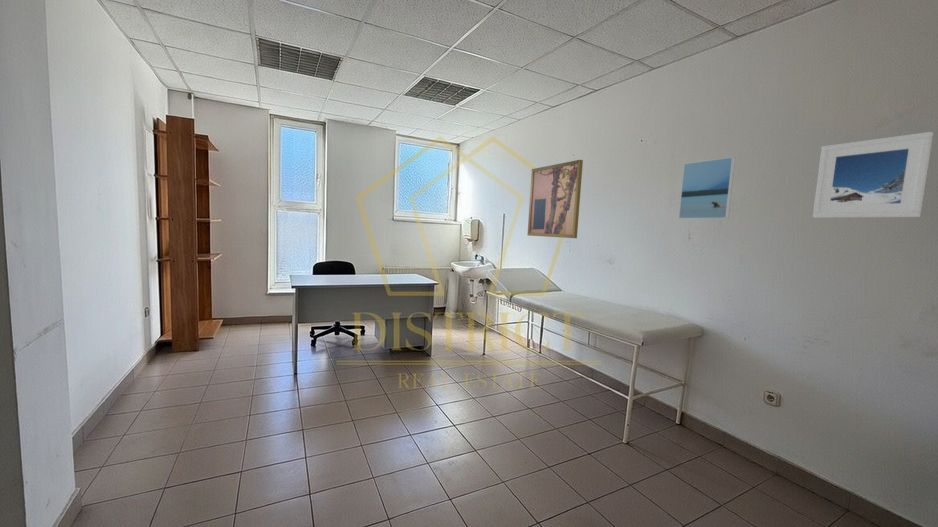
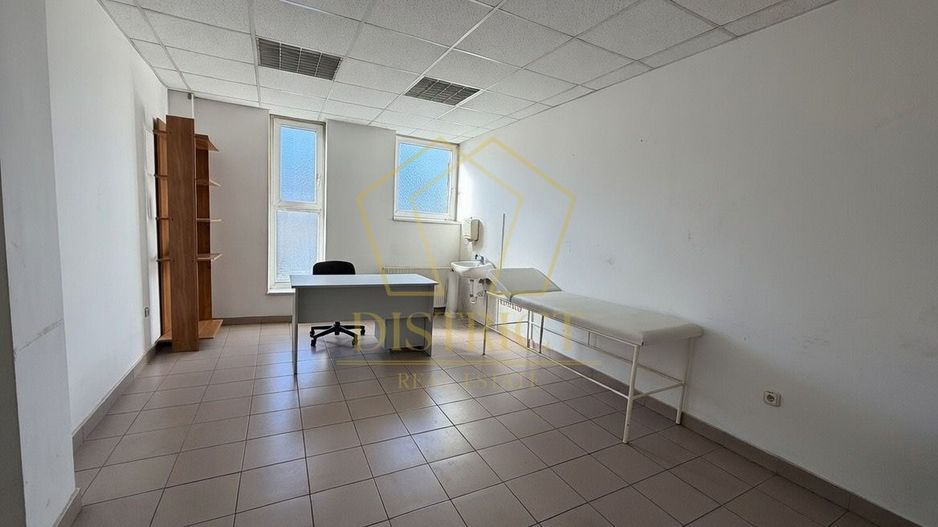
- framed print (705, 189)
- wall art (552, 201)
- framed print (867, 178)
